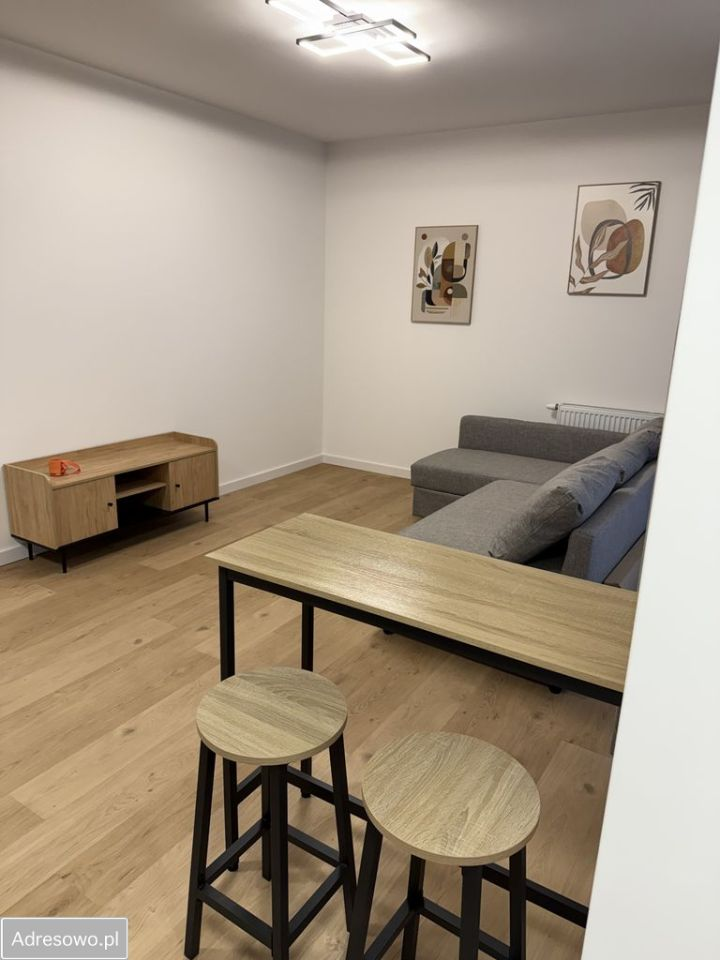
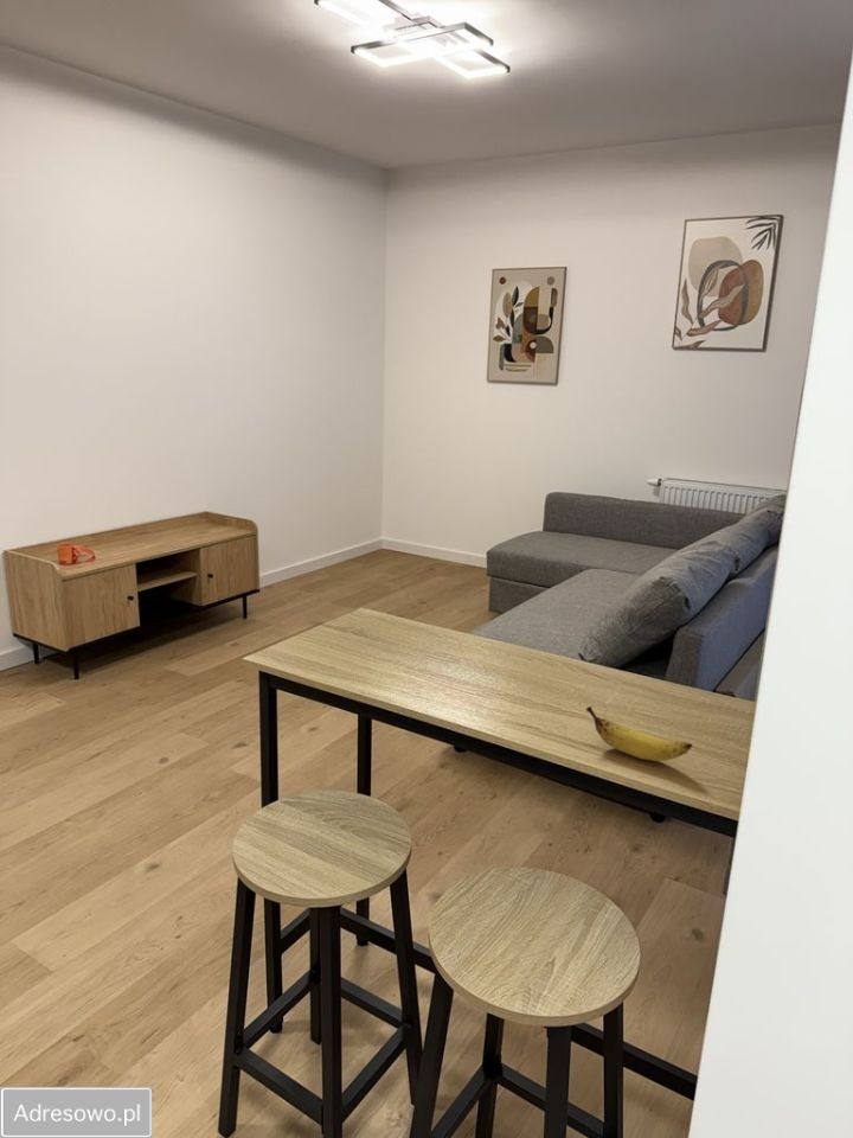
+ banana (636, 737)
